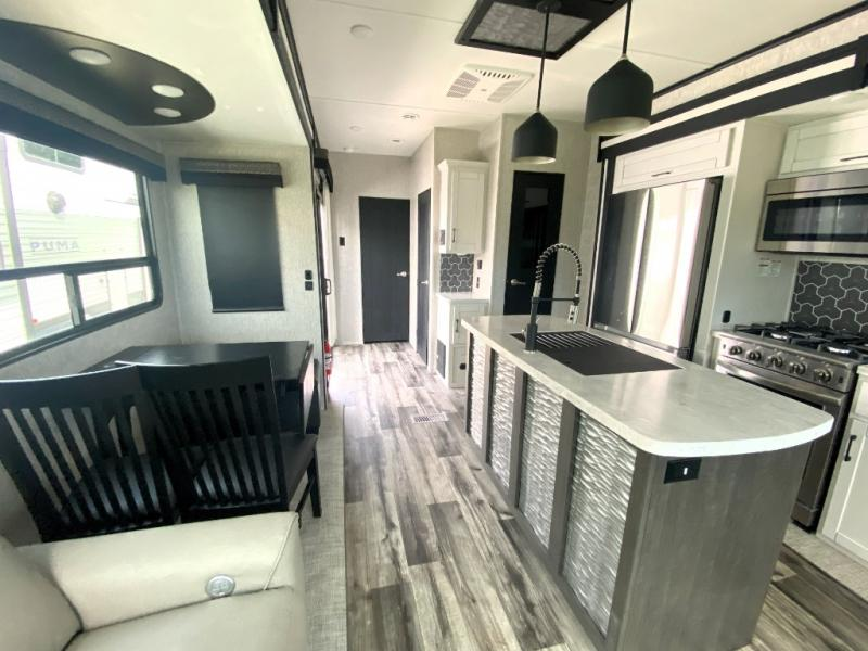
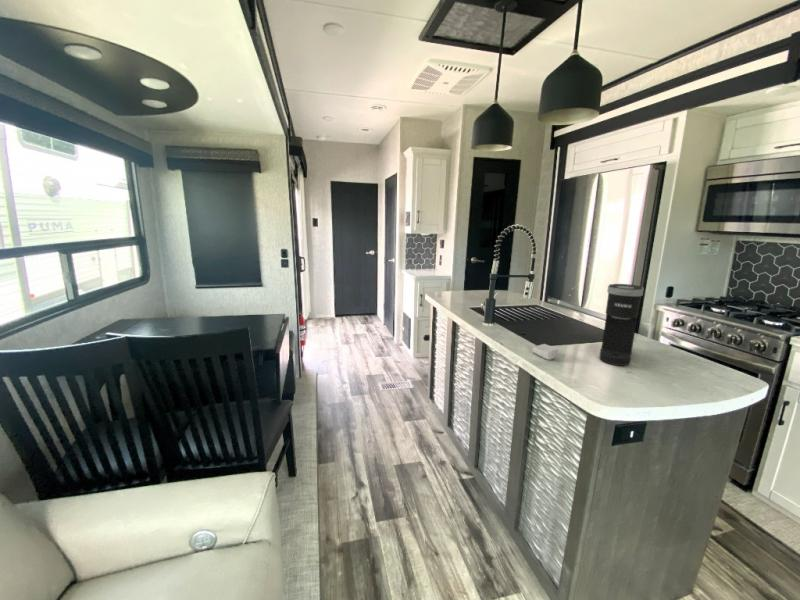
+ coffee maker (620, 321)
+ soap bar (545, 350)
